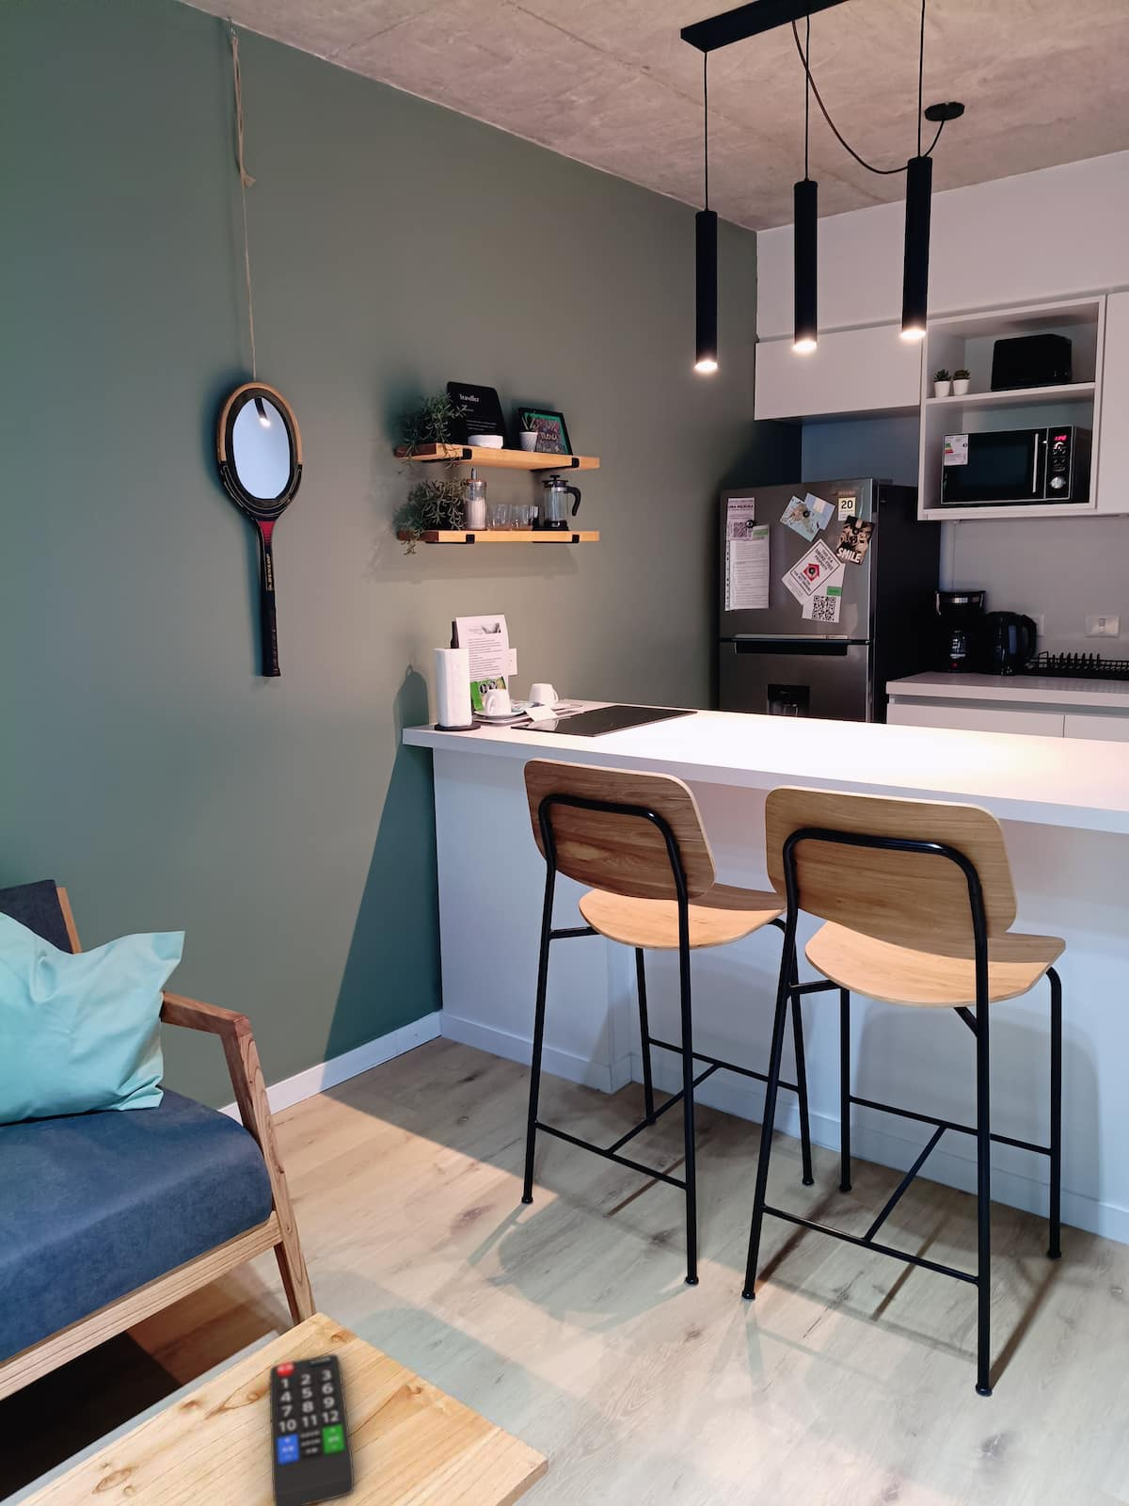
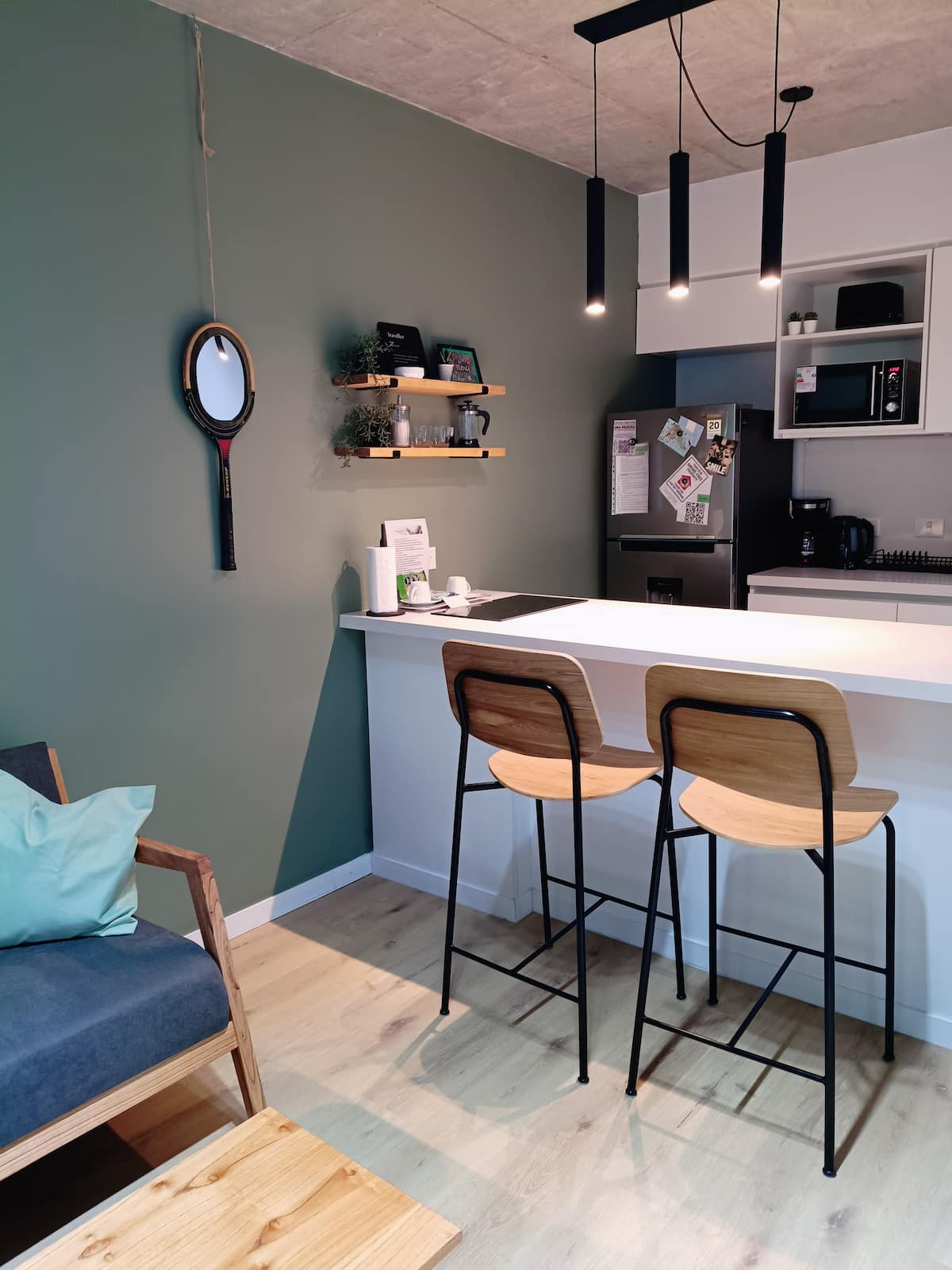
- remote control (308, 1424)
